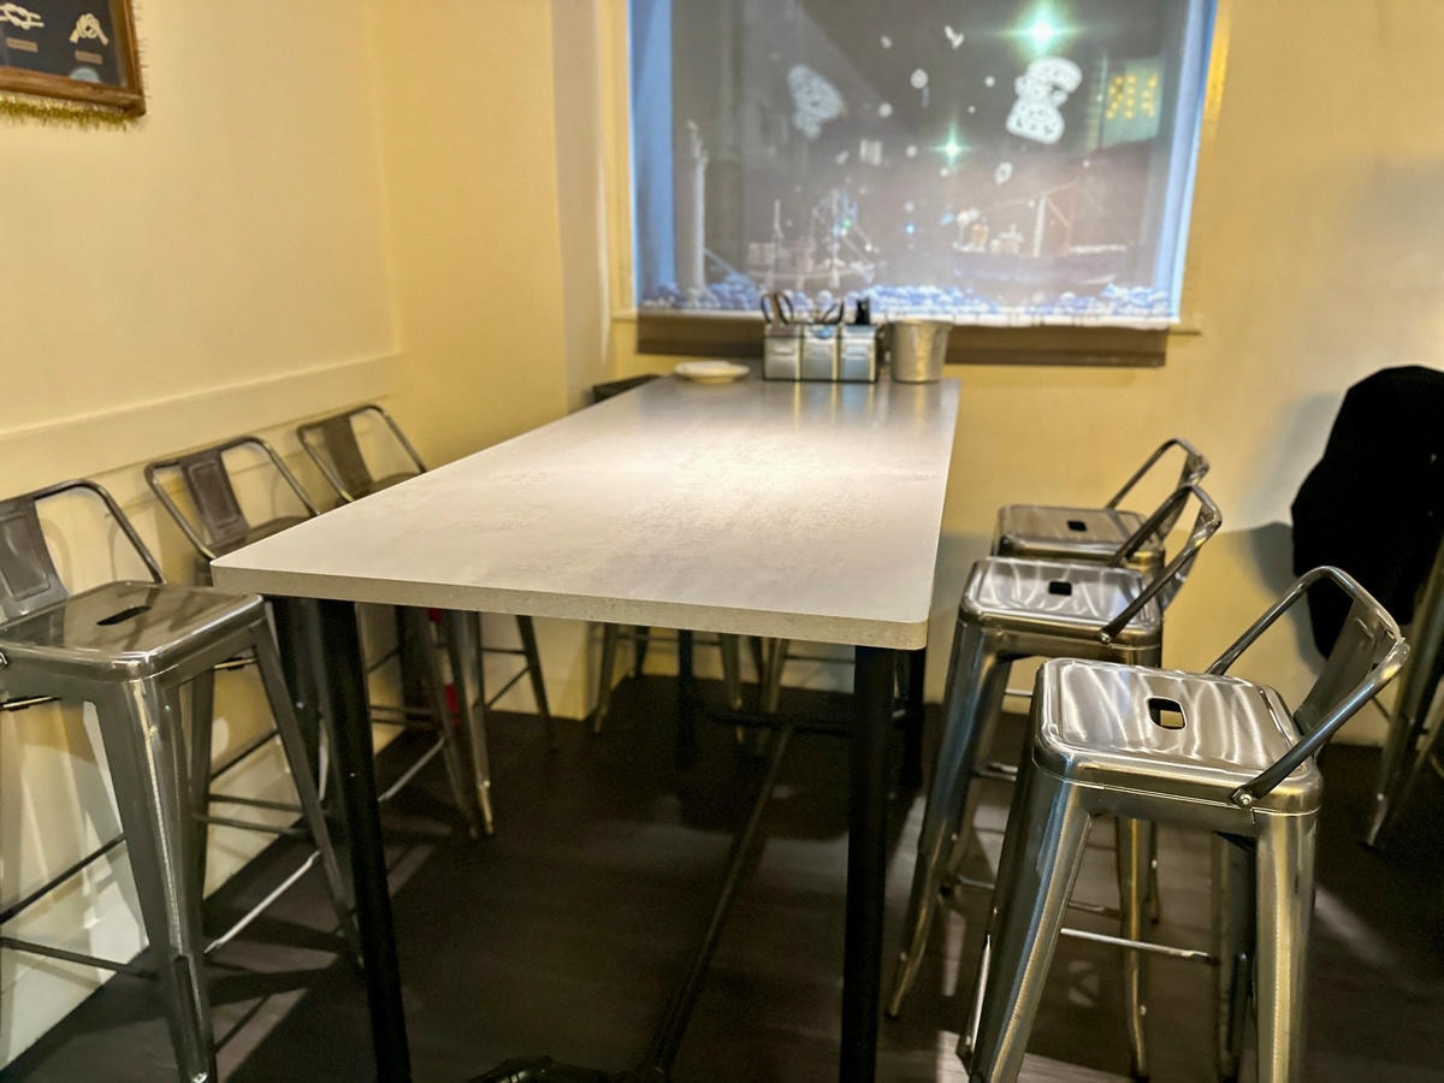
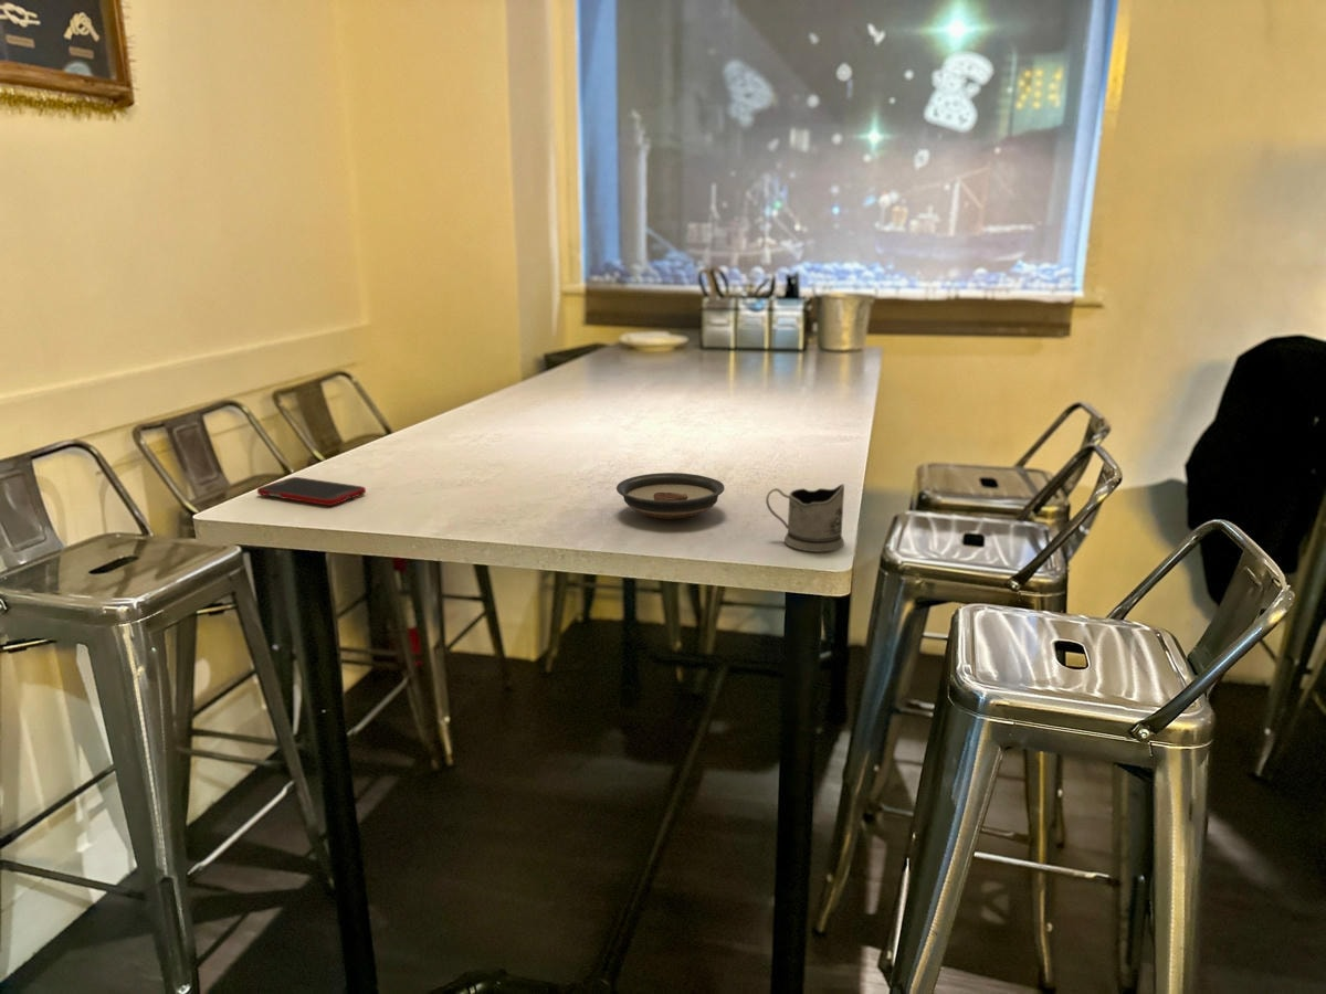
+ saucer (670, 498)
+ tea glass holder (804, 511)
+ cell phone (311, 490)
